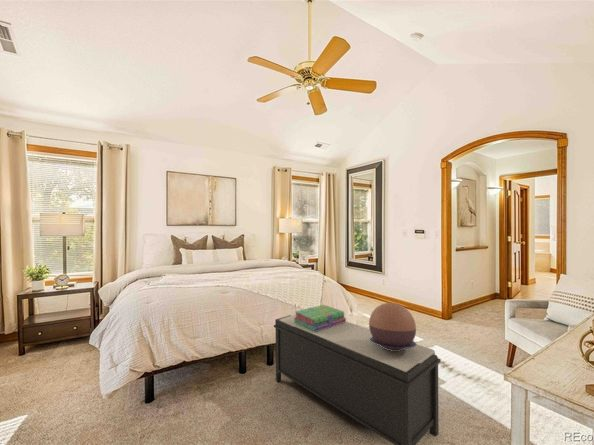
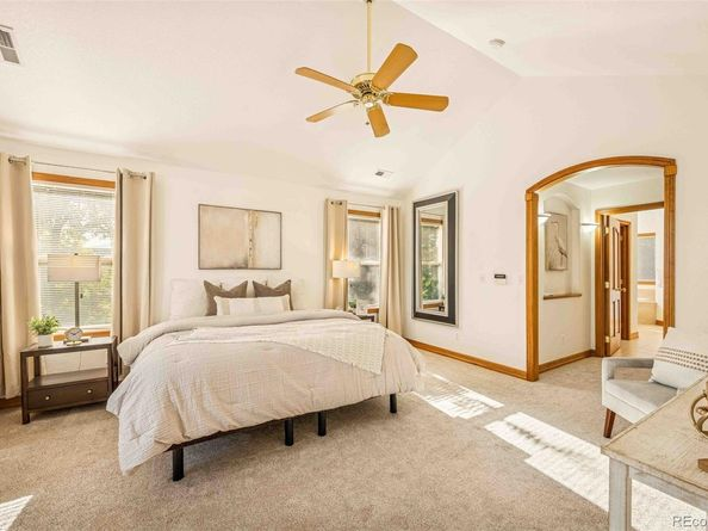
- stack of books (319, 316)
- bench (345, 368)
- decorative bowl (392, 326)
